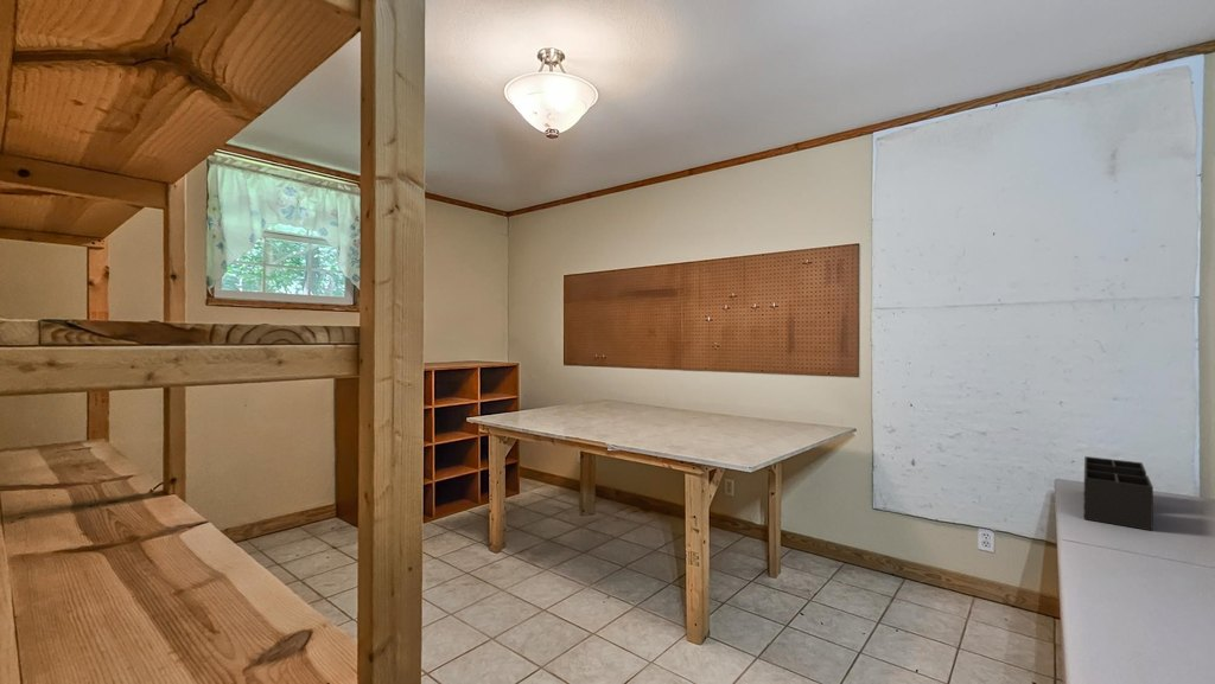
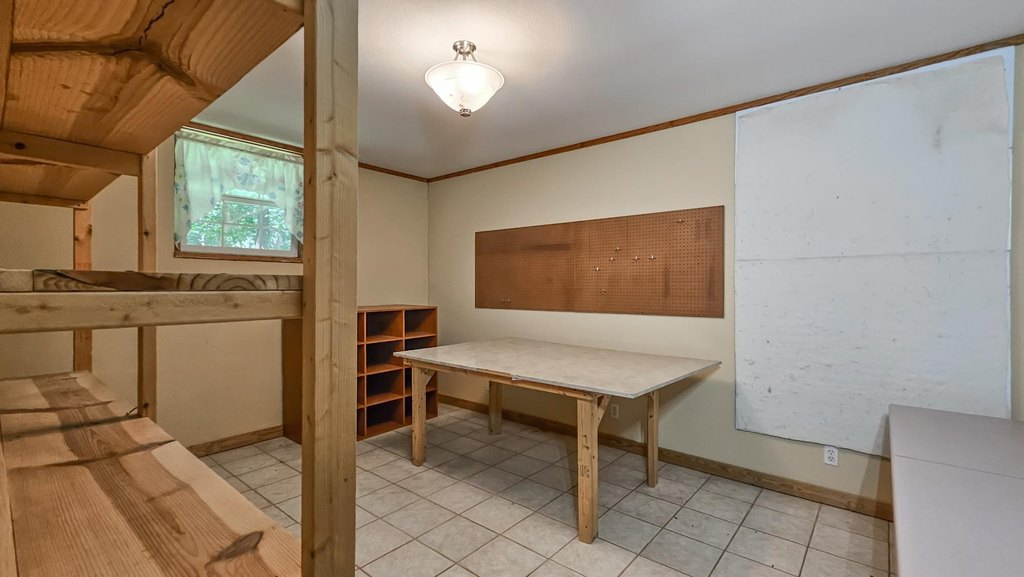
- desk organizer (1114, 488)
